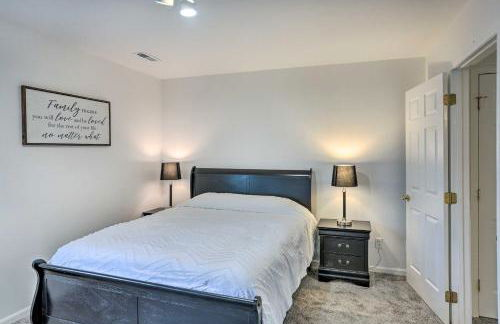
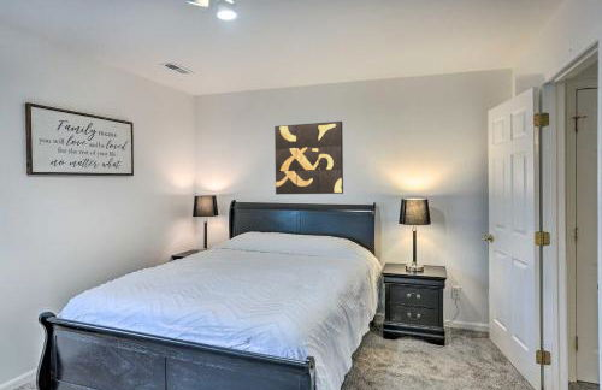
+ wall art (307, 159)
